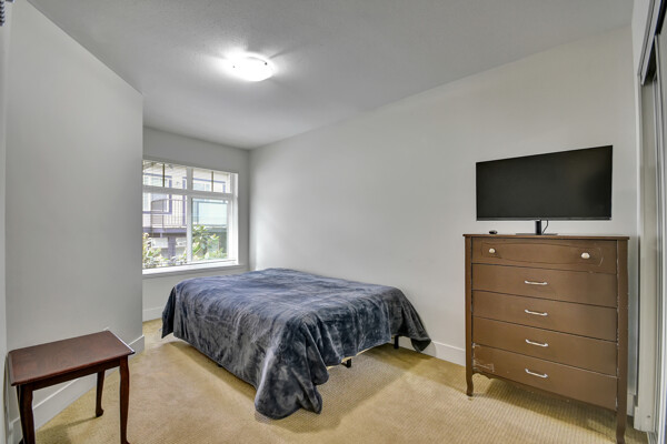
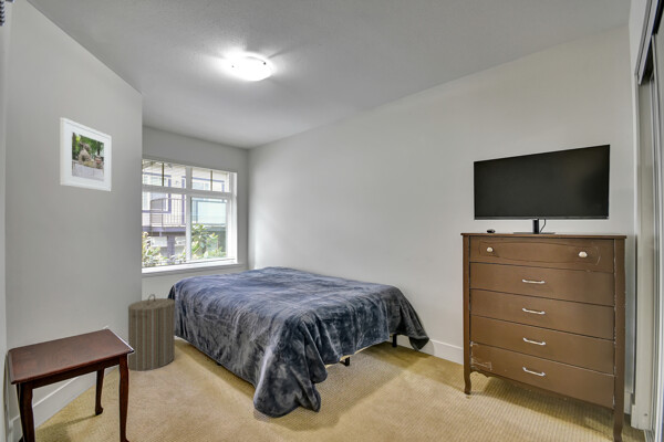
+ laundry hamper (152, 327)
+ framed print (87, 158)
